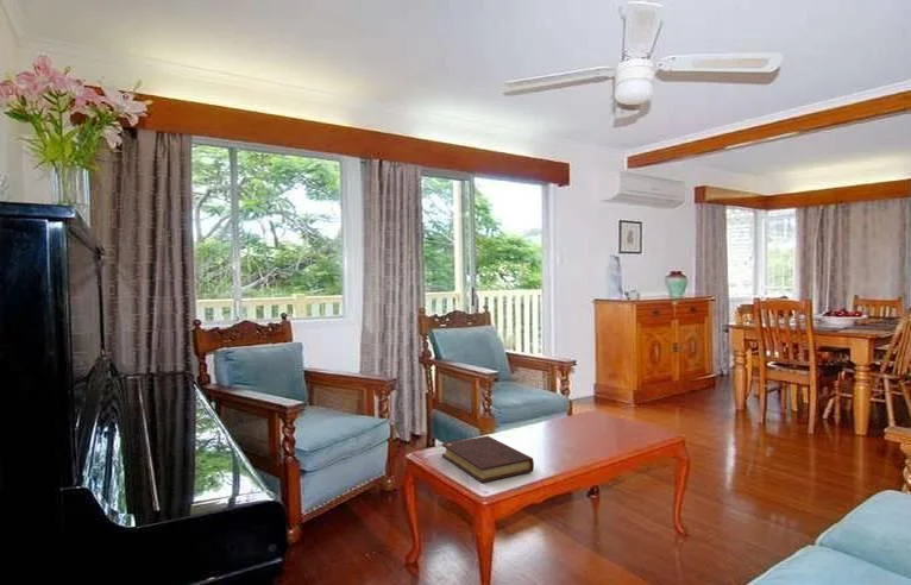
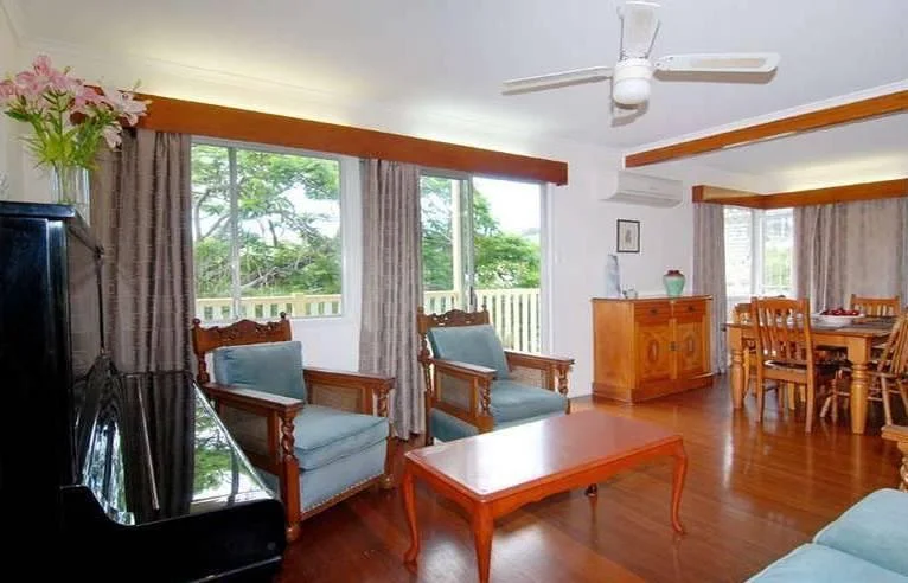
- book (485, 457)
